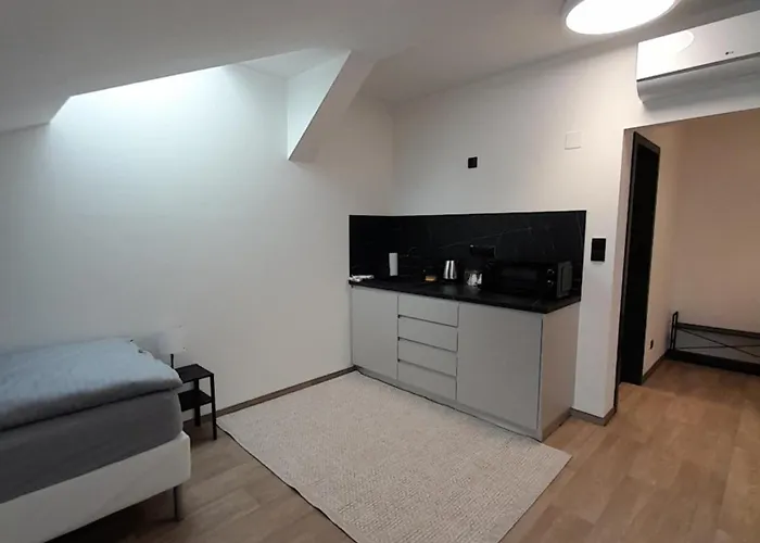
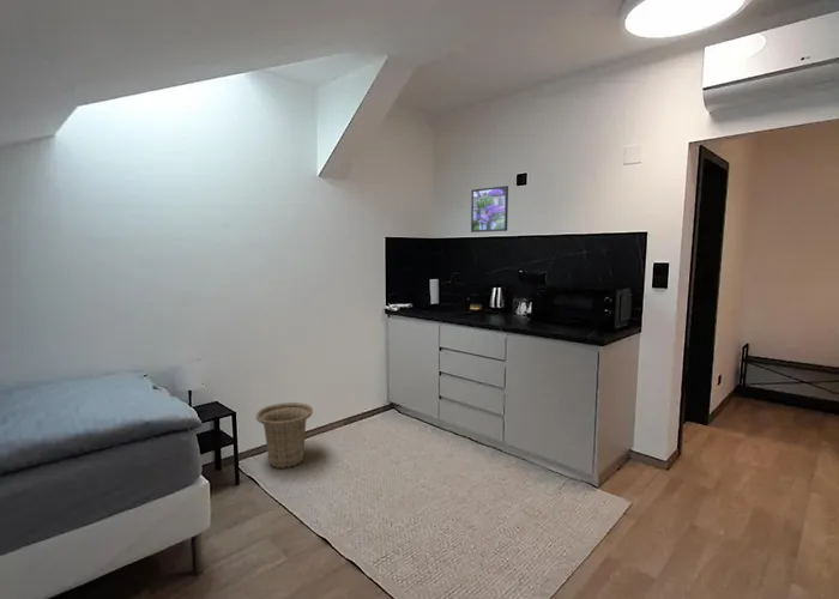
+ basket (285, 436)
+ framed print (488, 210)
